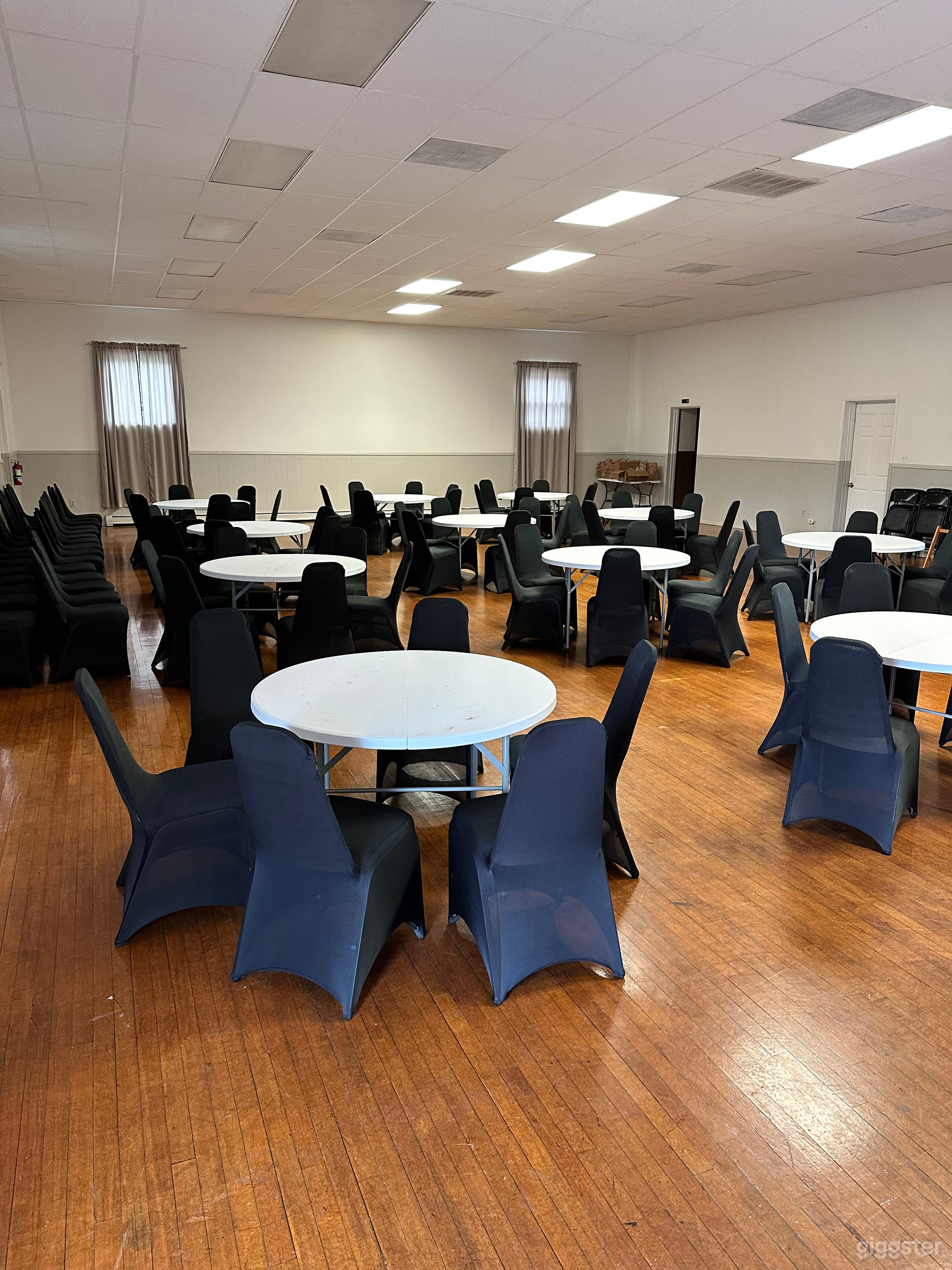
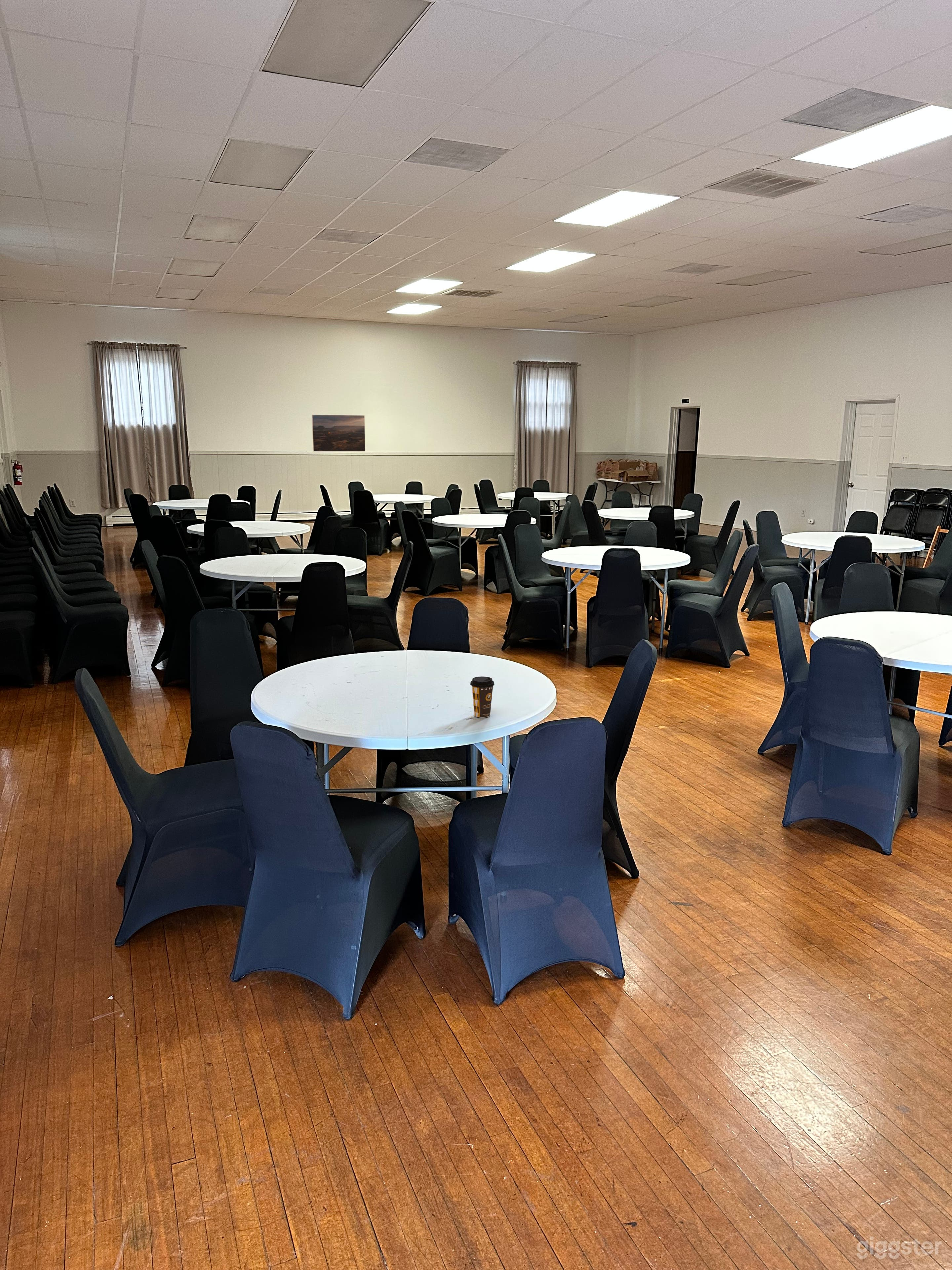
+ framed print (339, 433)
+ coffee cup (482, 697)
